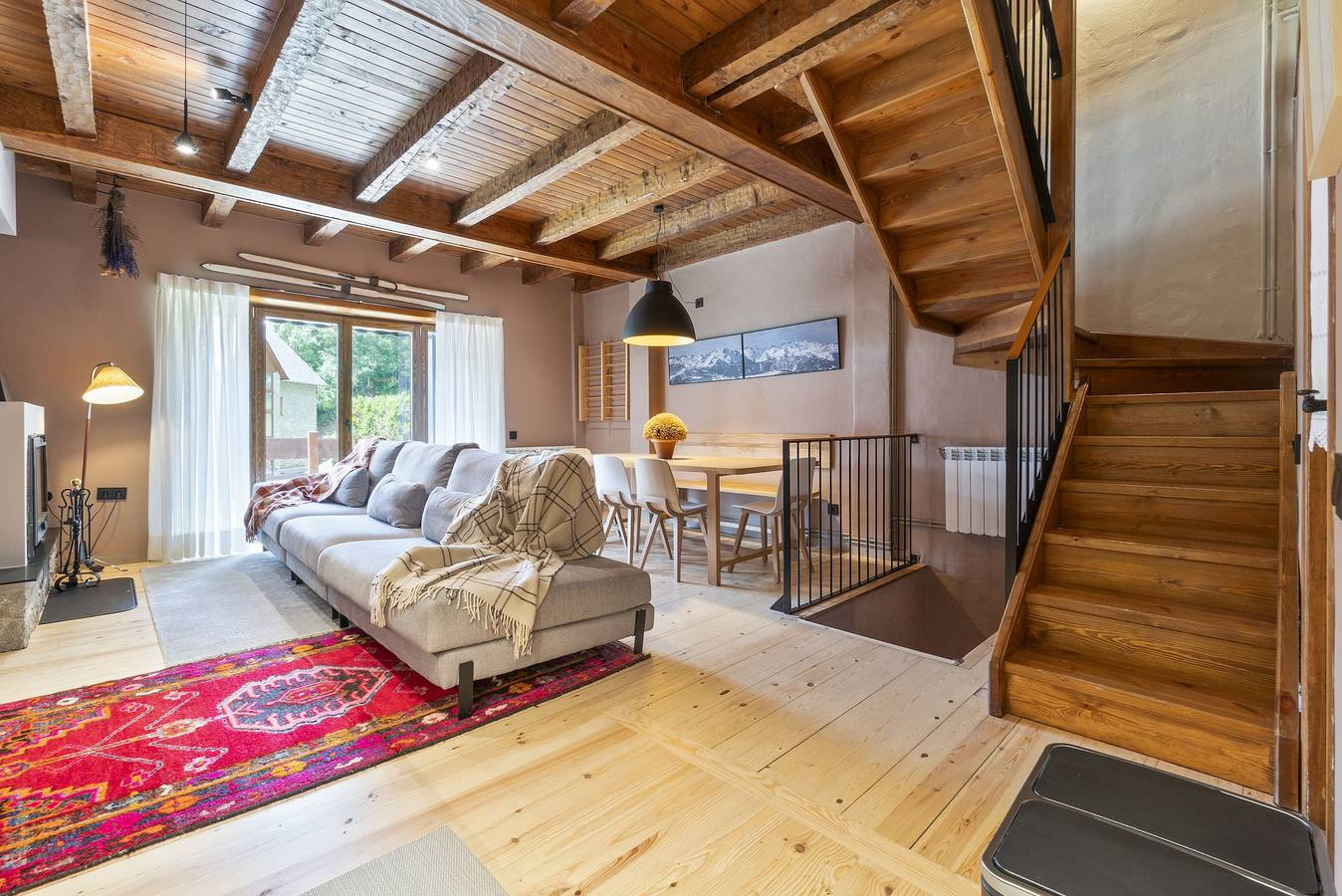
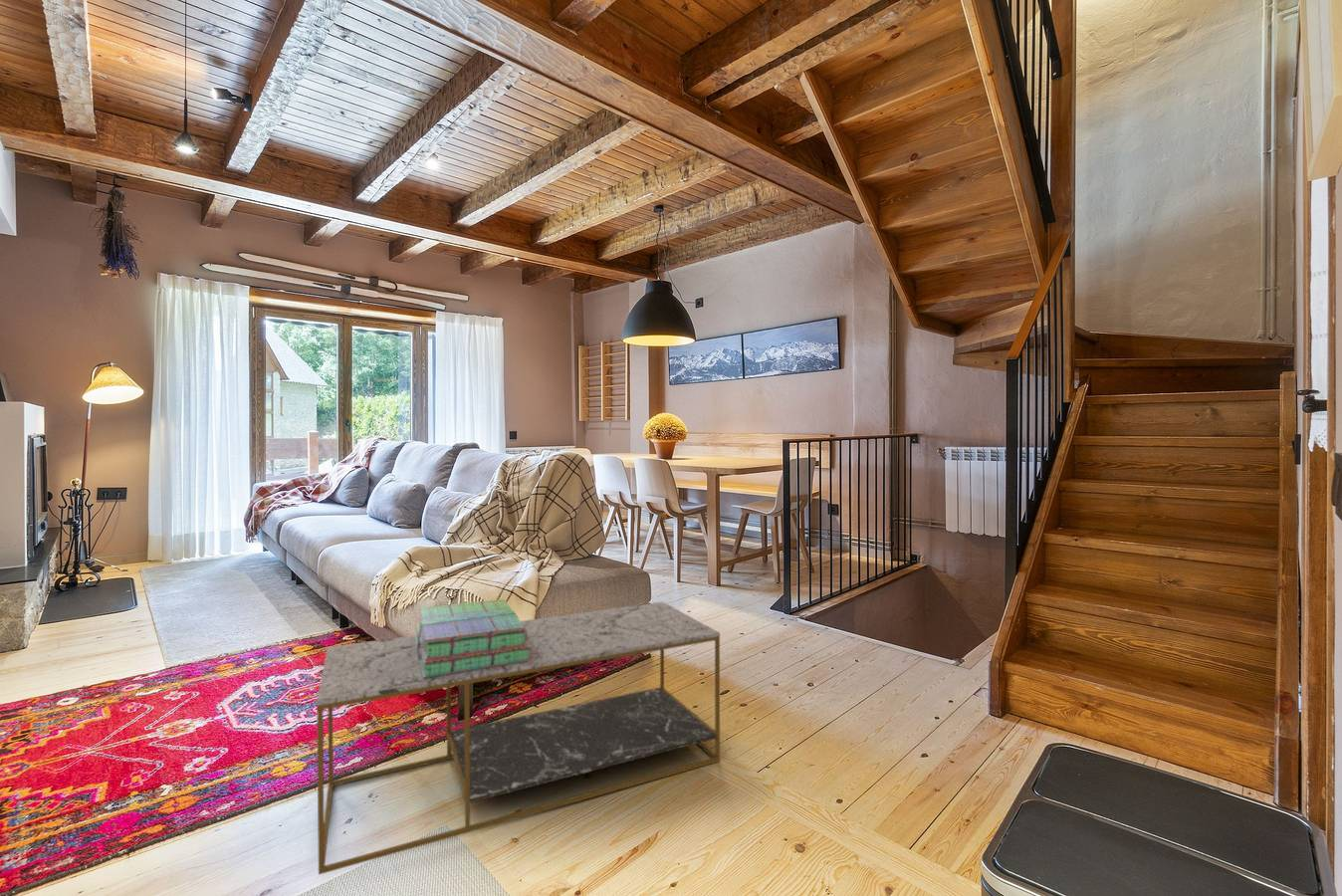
+ coffee table (531, 714)
+ stack of books (470, 631)
